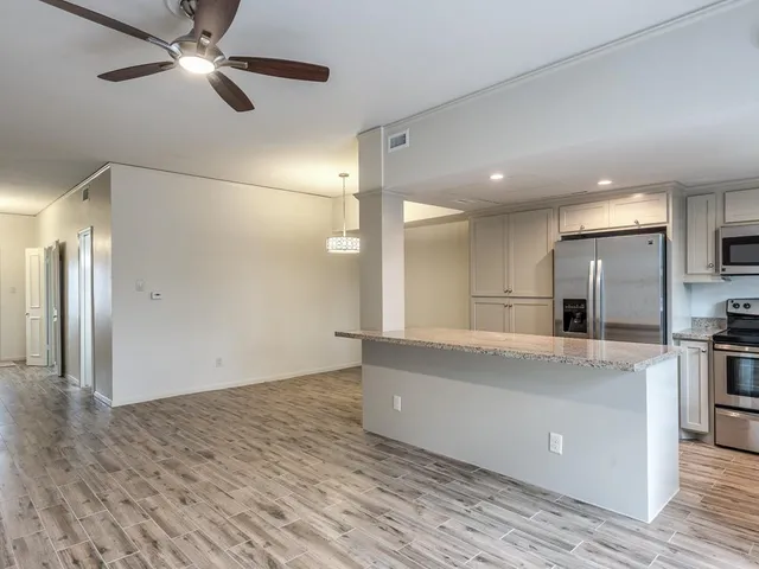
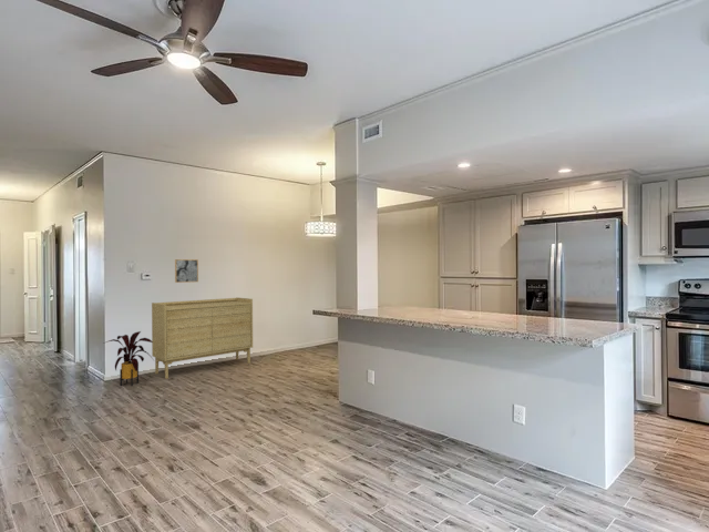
+ wall art (186, 270)
+ house plant (127, 358)
+ sideboard (204, 334)
